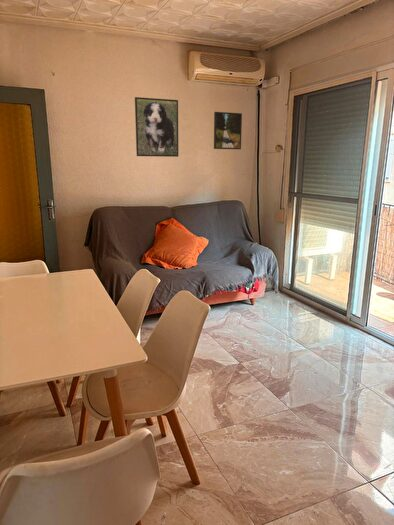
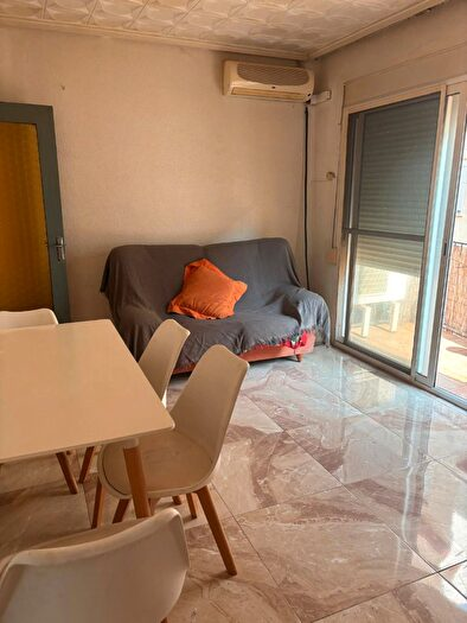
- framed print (227, 131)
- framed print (157, 128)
